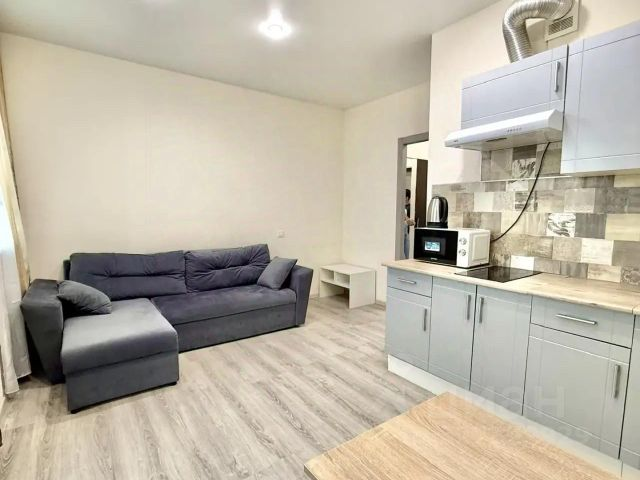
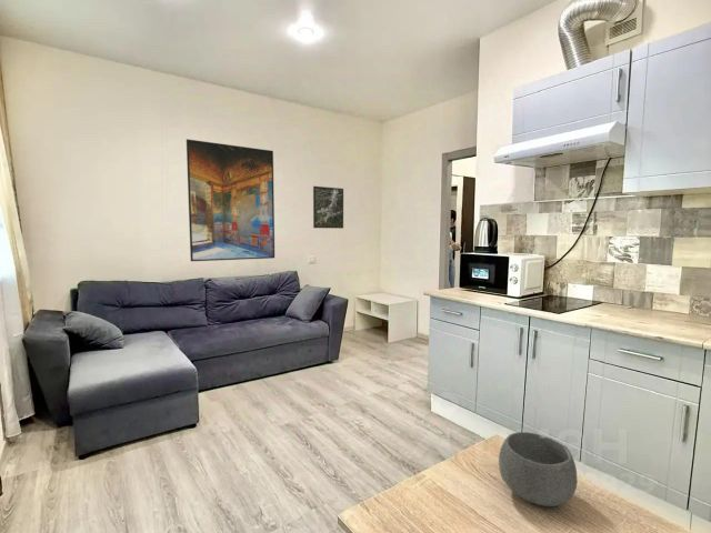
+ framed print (328, 208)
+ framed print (233, 203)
+ bowl (535, 470)
